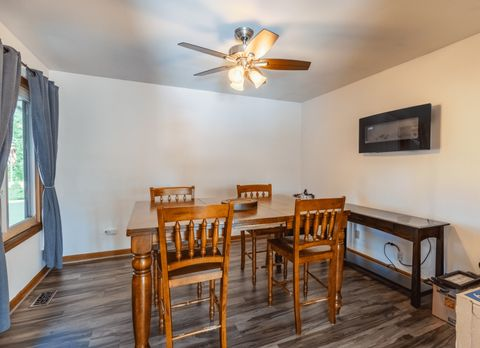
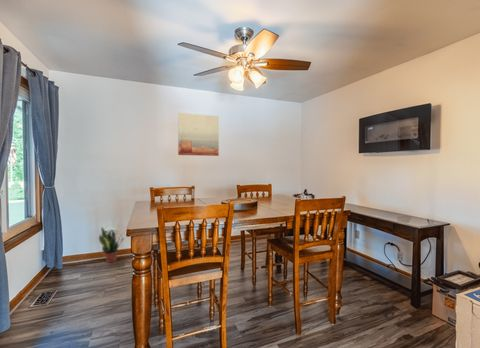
+ wall art (198, 135)
+ potted plant (111, 243)
